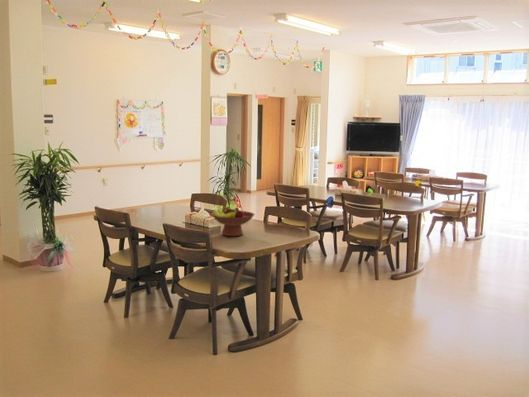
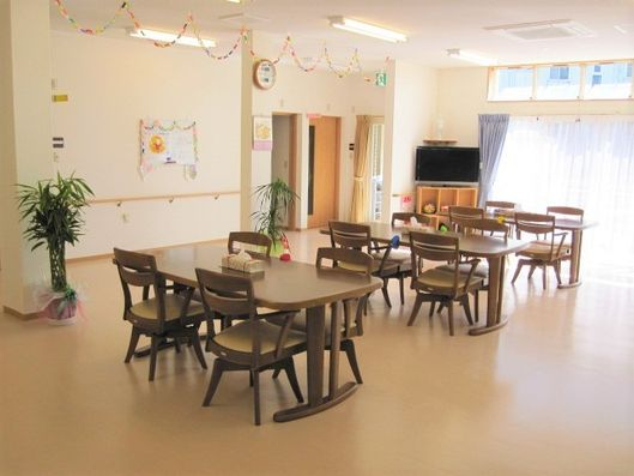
- fruit bowl (232, 220)
